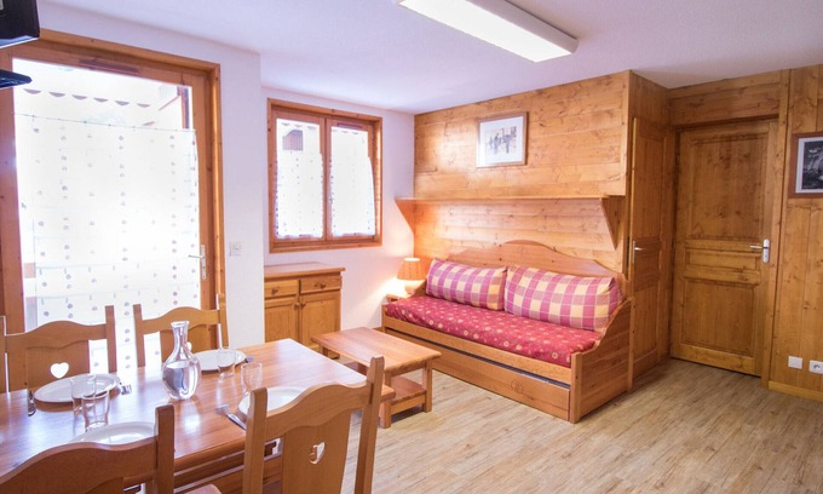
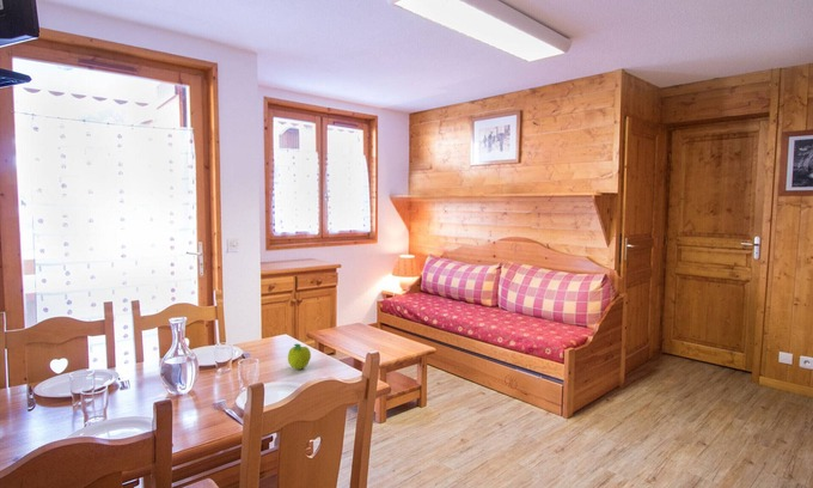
+ fruit (299, 356)
